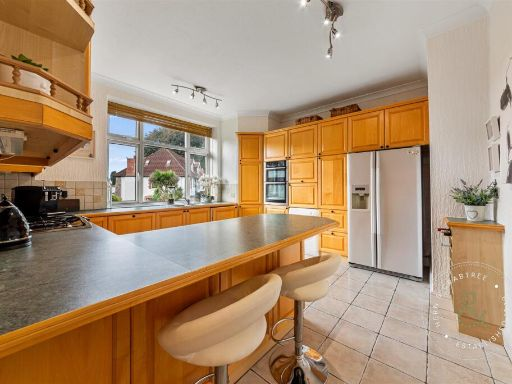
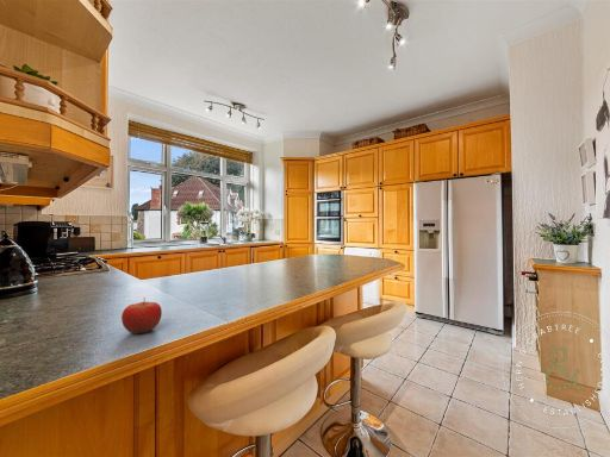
+ fruit (142, 314)
